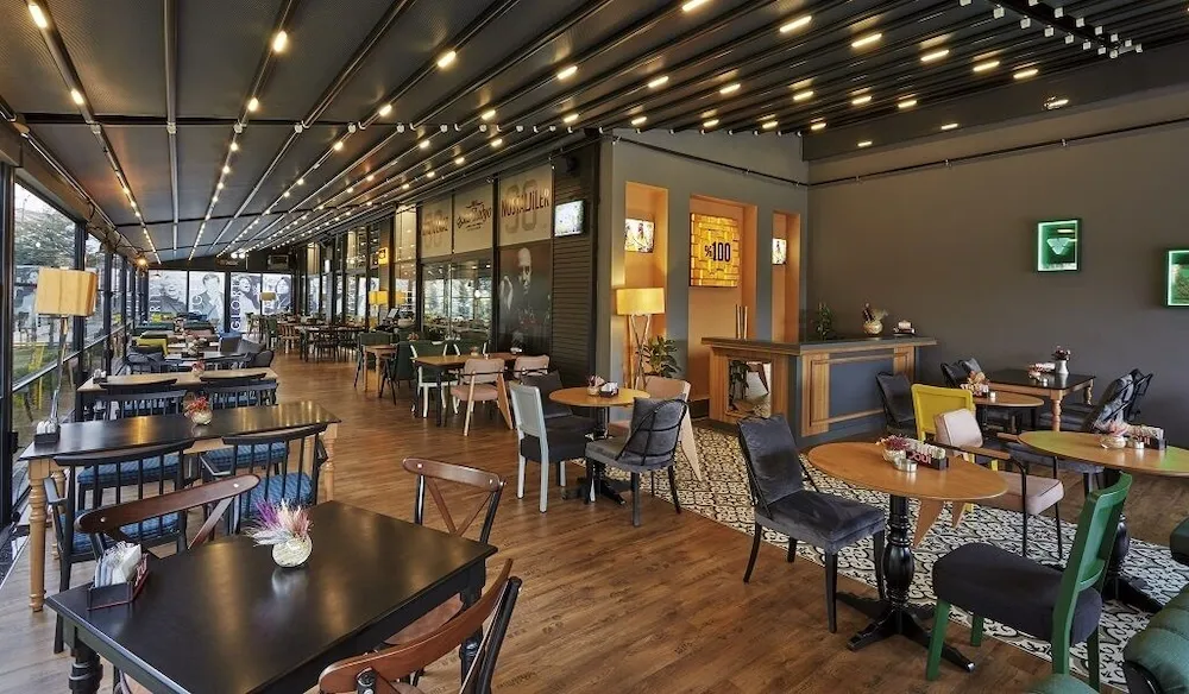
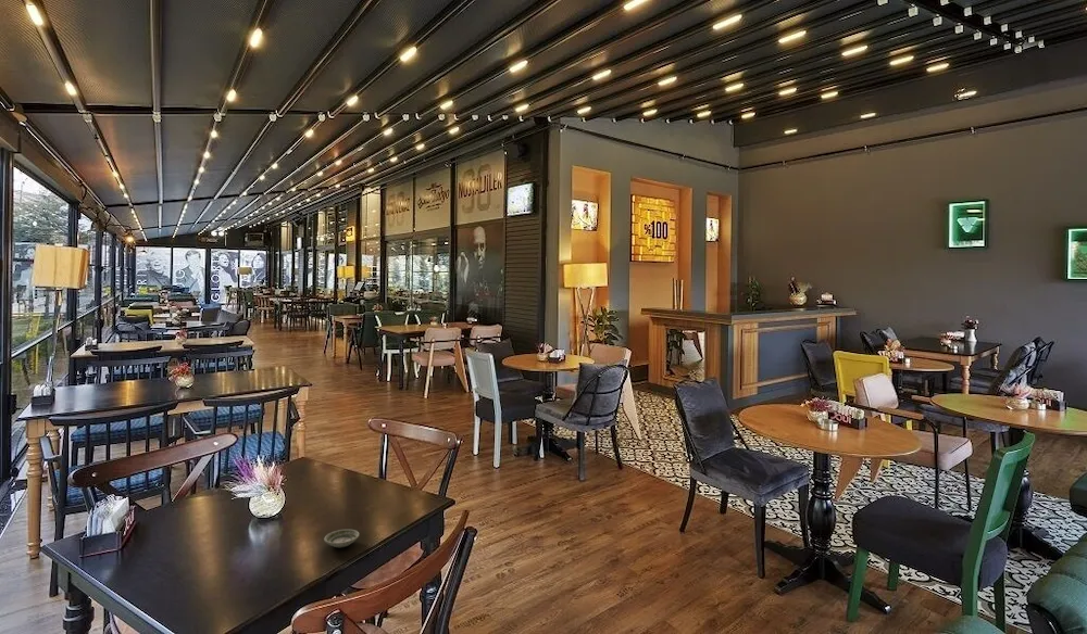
+ saucer (341, 540)
